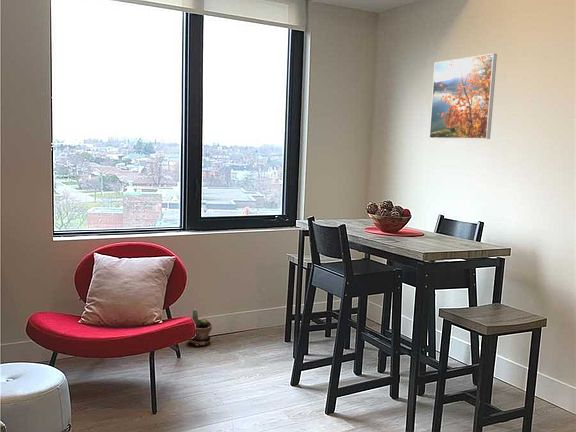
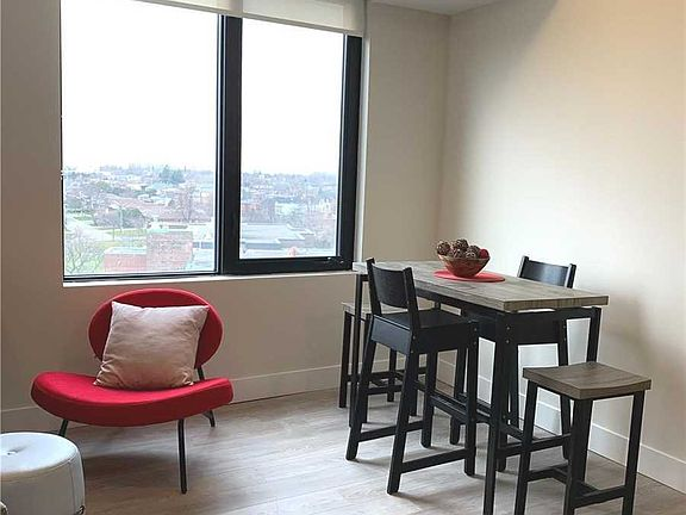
- potted plant (200, 325)
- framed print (460, 98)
